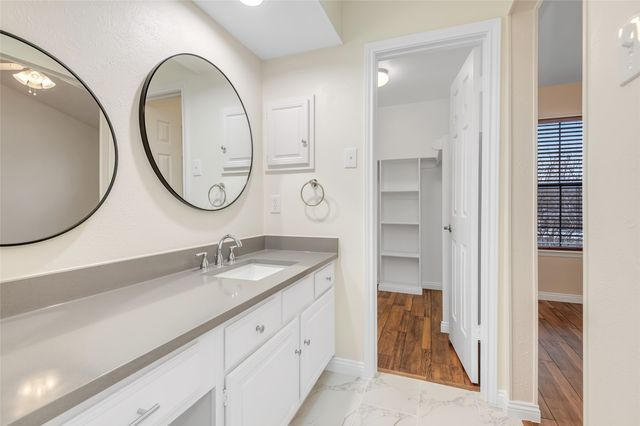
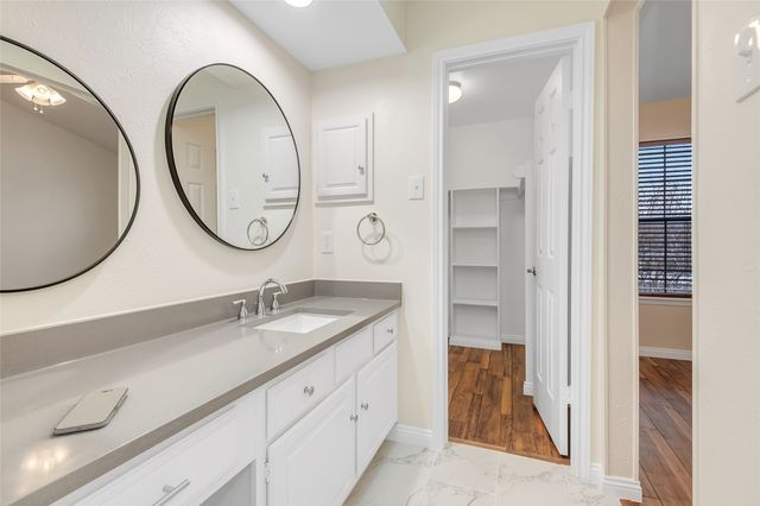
+ smartphone (95, 407)
